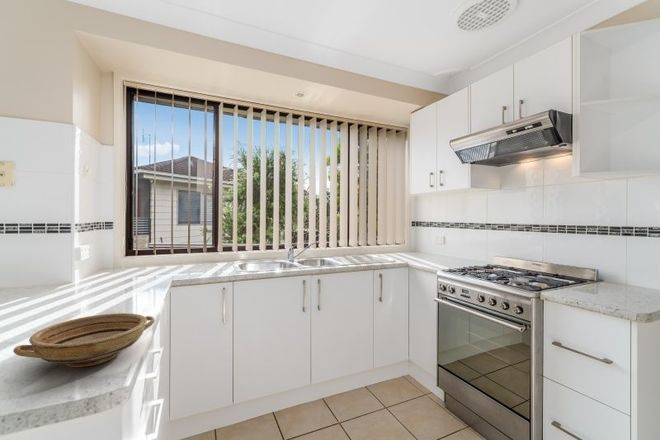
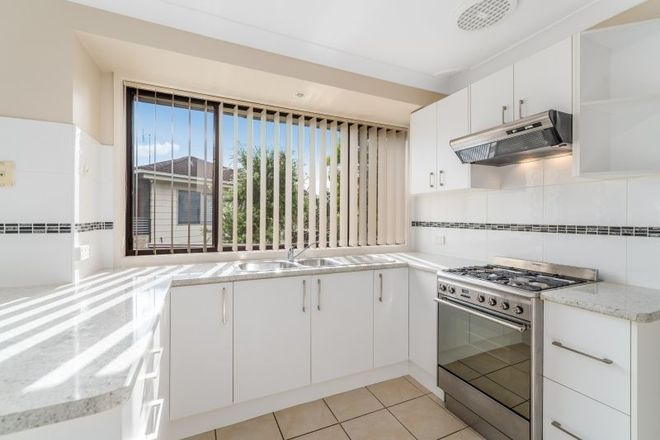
- ceramic bowl (93, 341)
